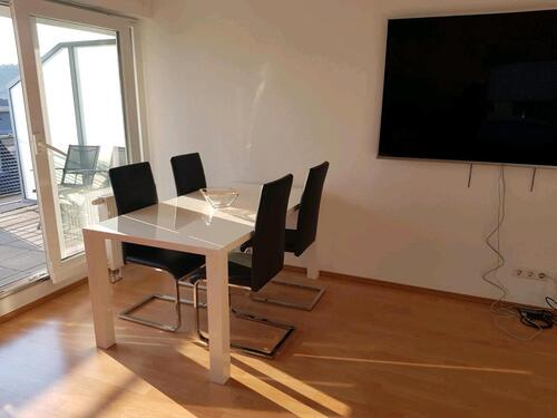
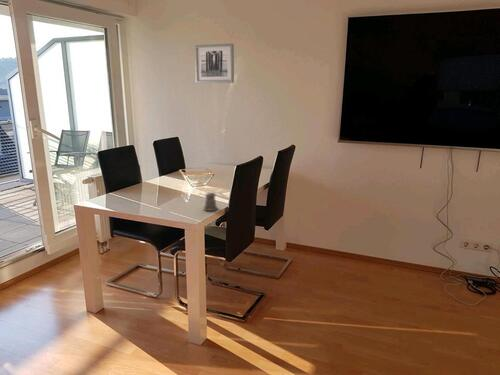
+ wall art (214, 64)
+ pepper shaker (209, 200)
